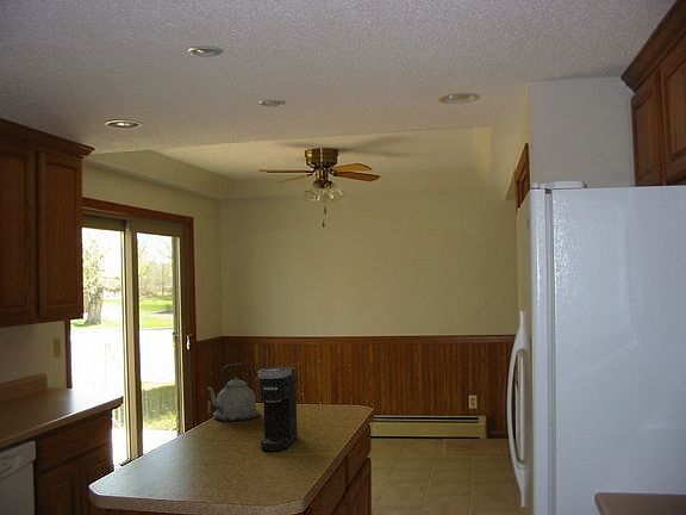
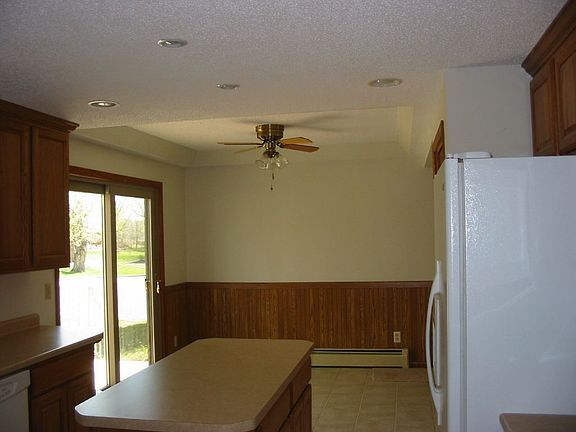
- coffee maker (277, 405)
- kettle (235, 390)
